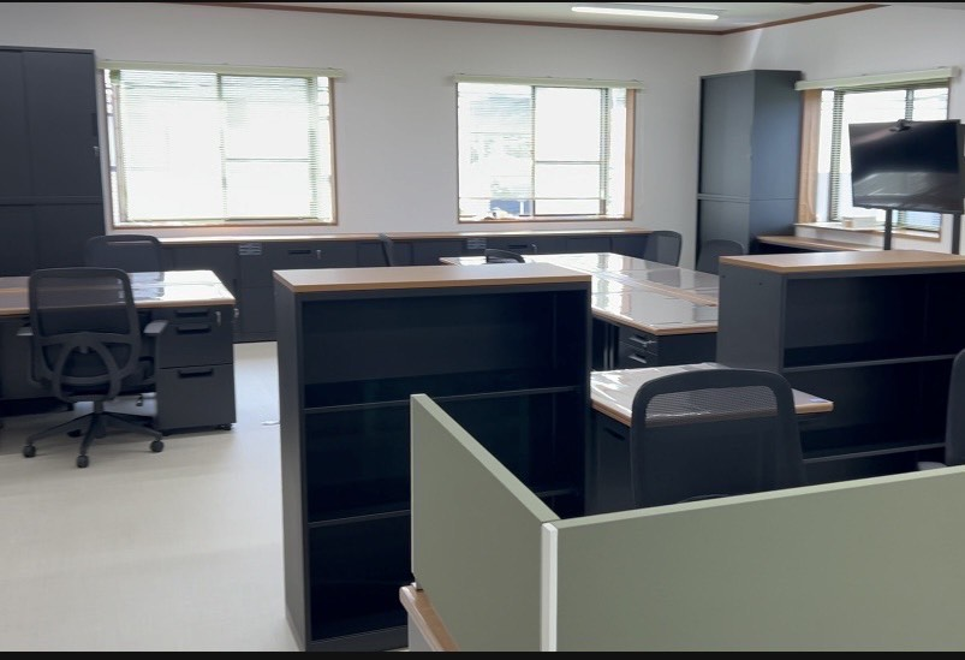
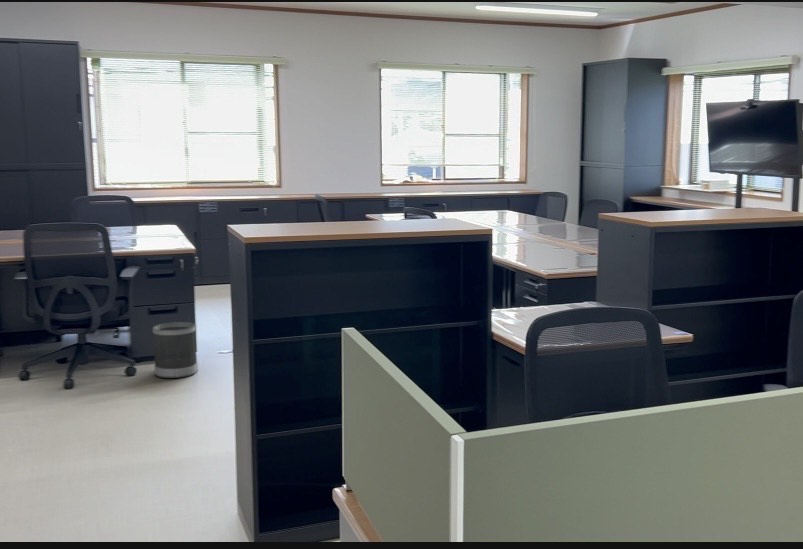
+ wastebasket (175, 349)
